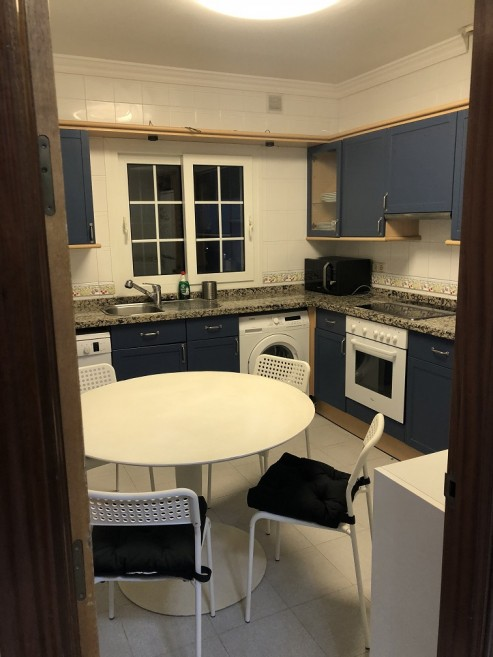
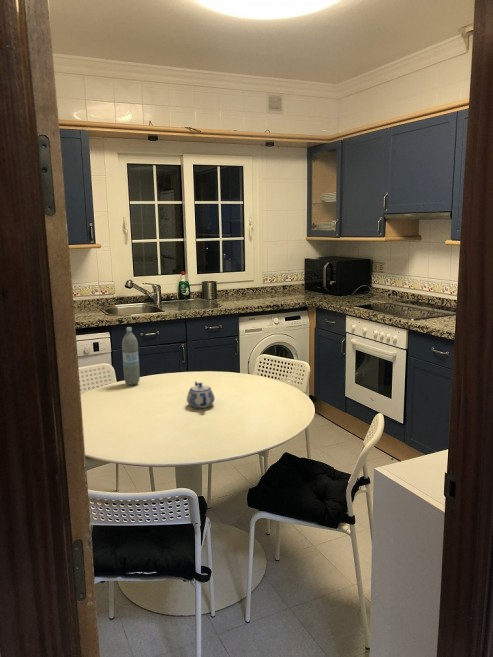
+ water bottle (130, 356)
+ teapot (200, 393)
